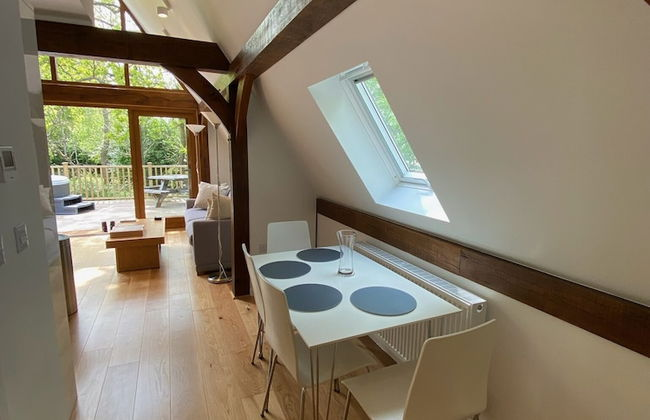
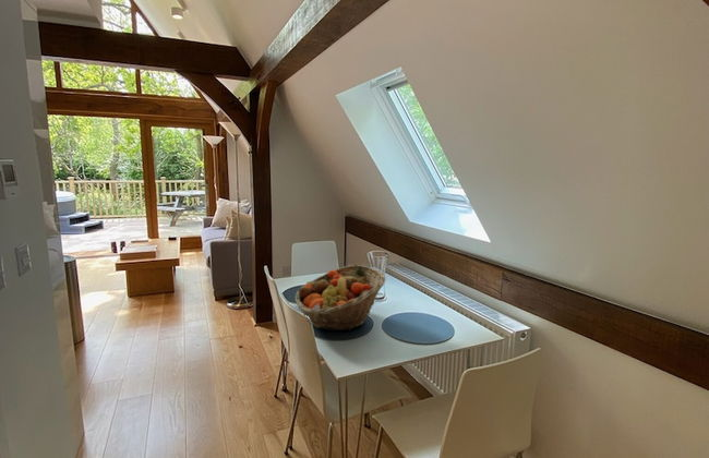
+ fruit basket (339, 294)
